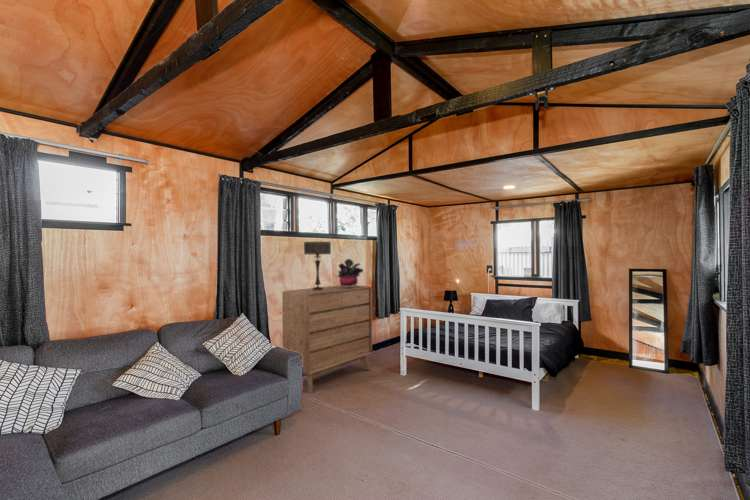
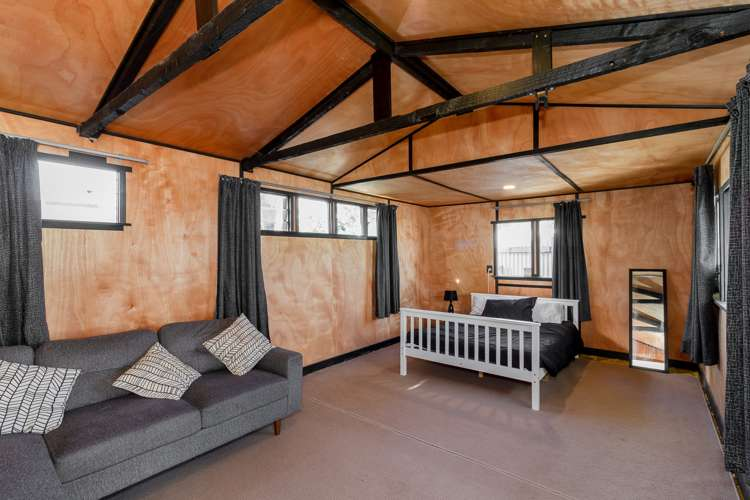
- potted plant (348, 272)
- table lamp (317, 265)
- dresser (329, 332)
